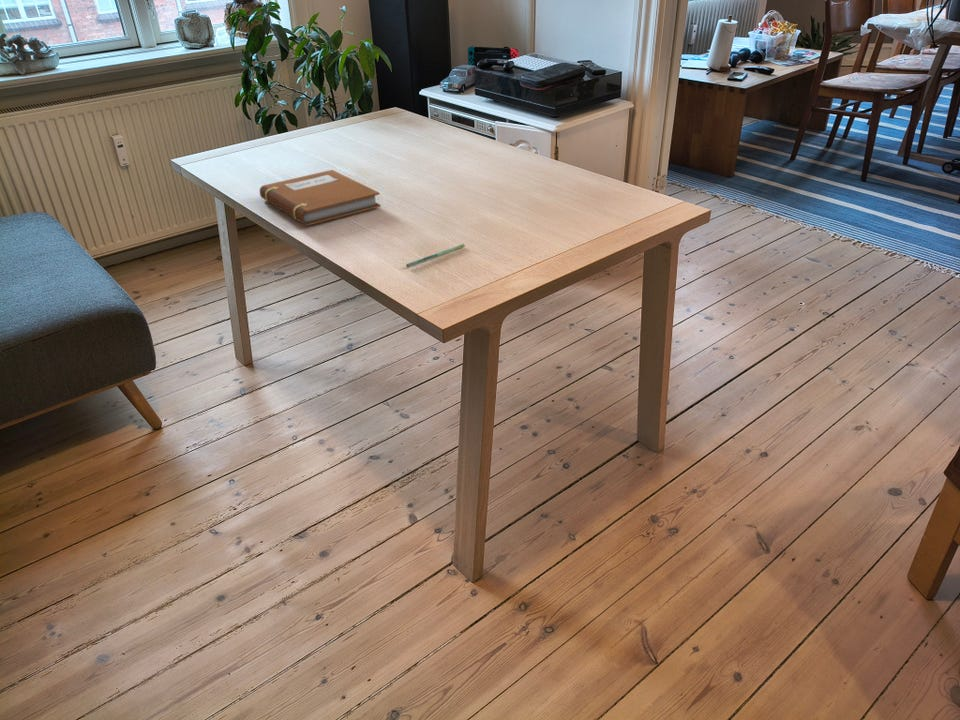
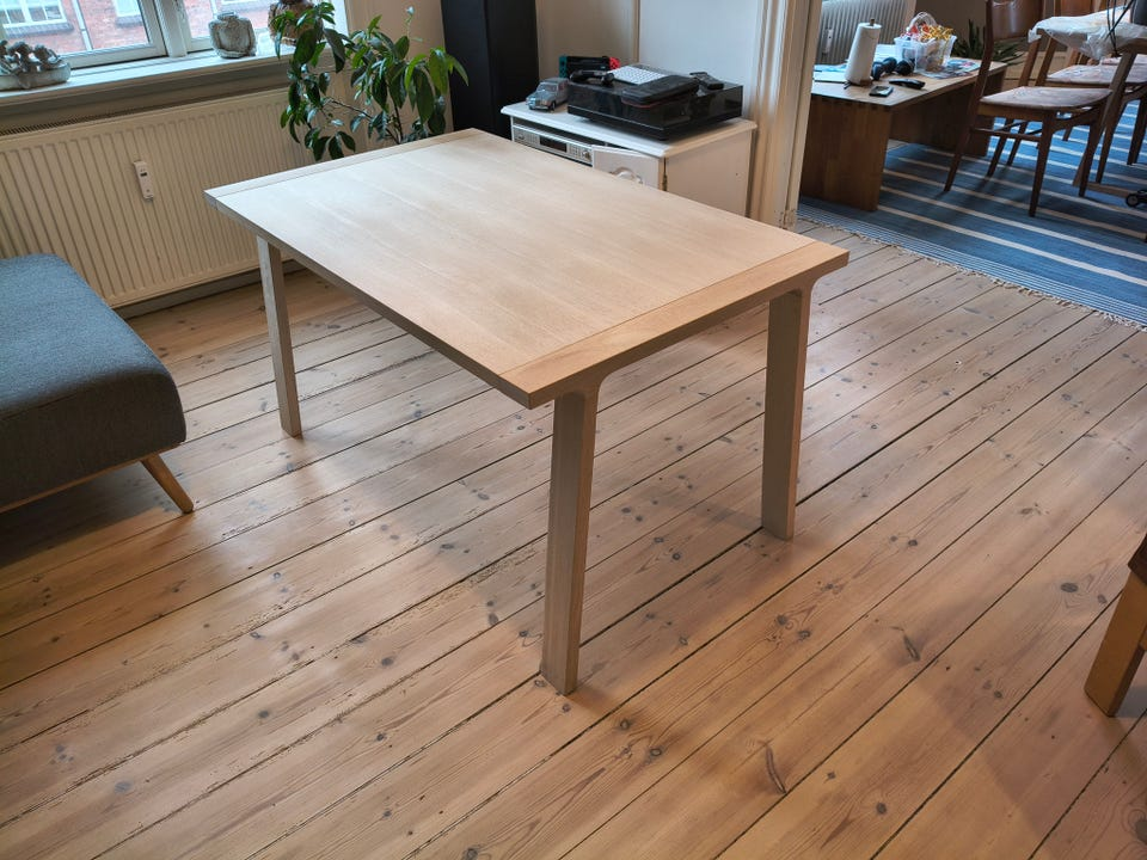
- pen (436, 255)
- notebook (317, 195)
